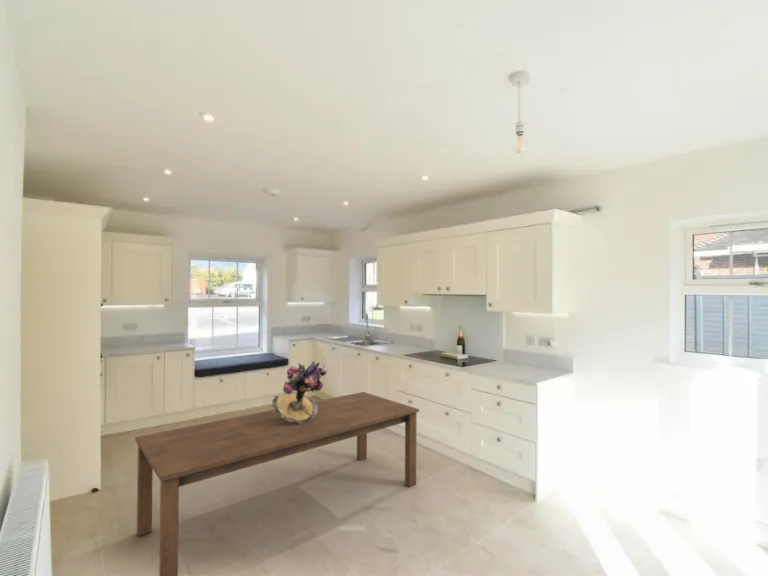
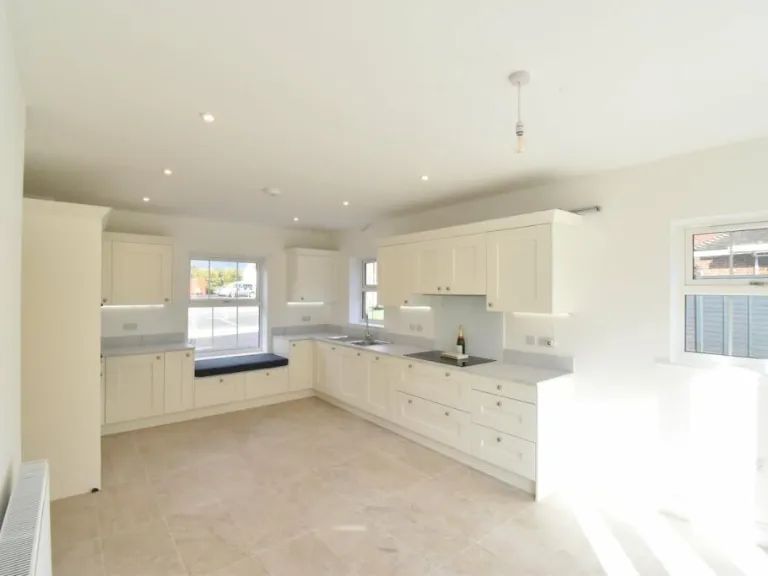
- dining table (288, 455)
- bouquet (298, 388)
